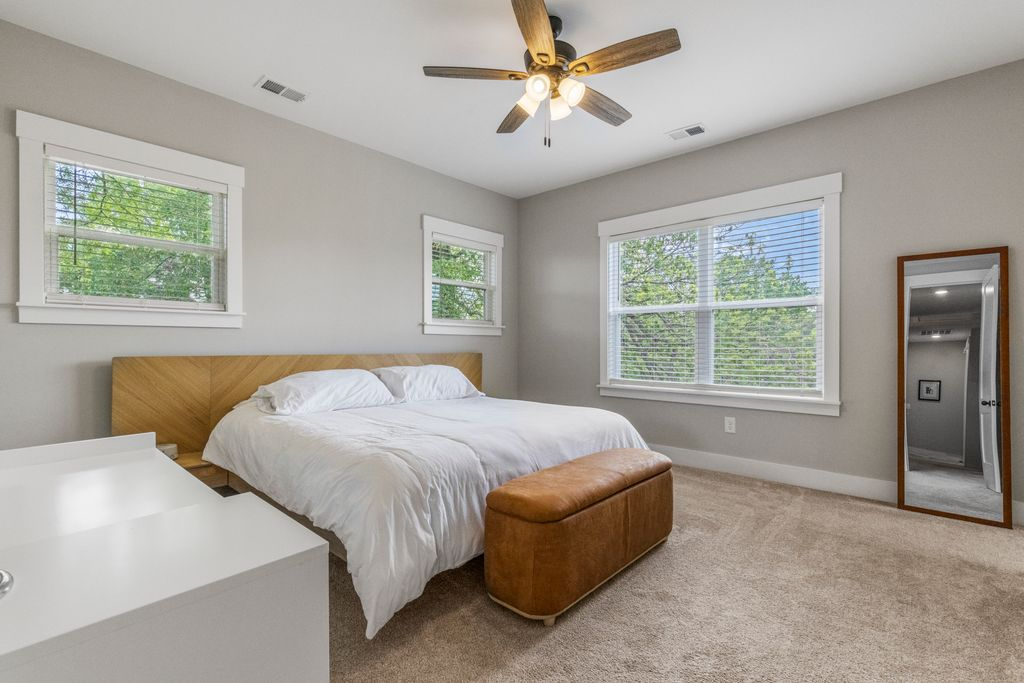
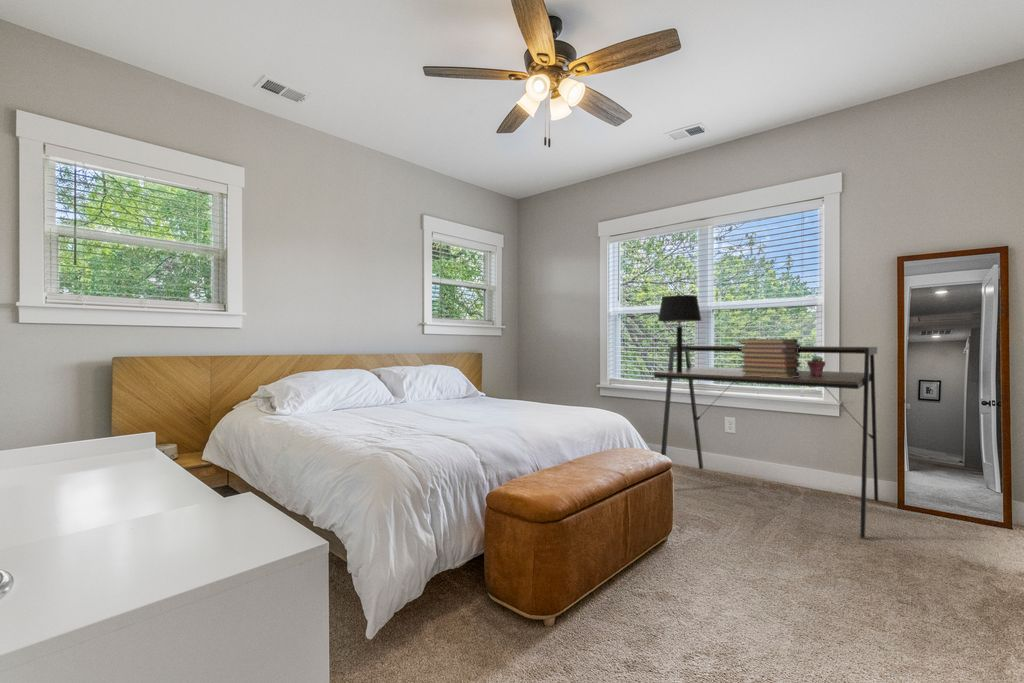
+ table lamp (679, 334)
+ desk (762, 383)
+ potted succulent (816, 365)
+ book stack (768, 357)
